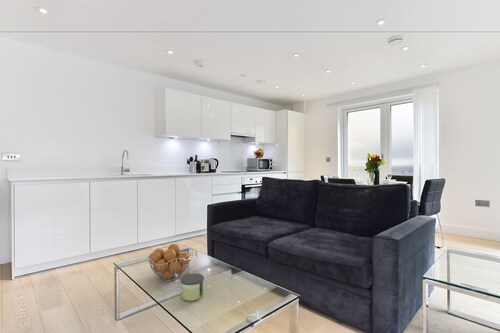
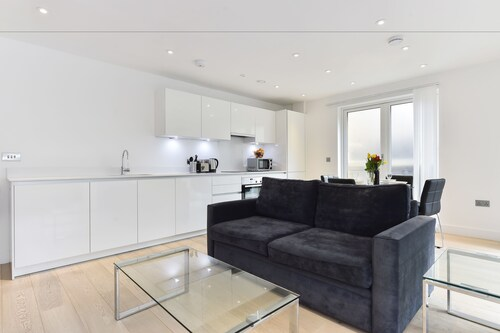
- candle (192, 287)
- fruit basket (170, 261)
